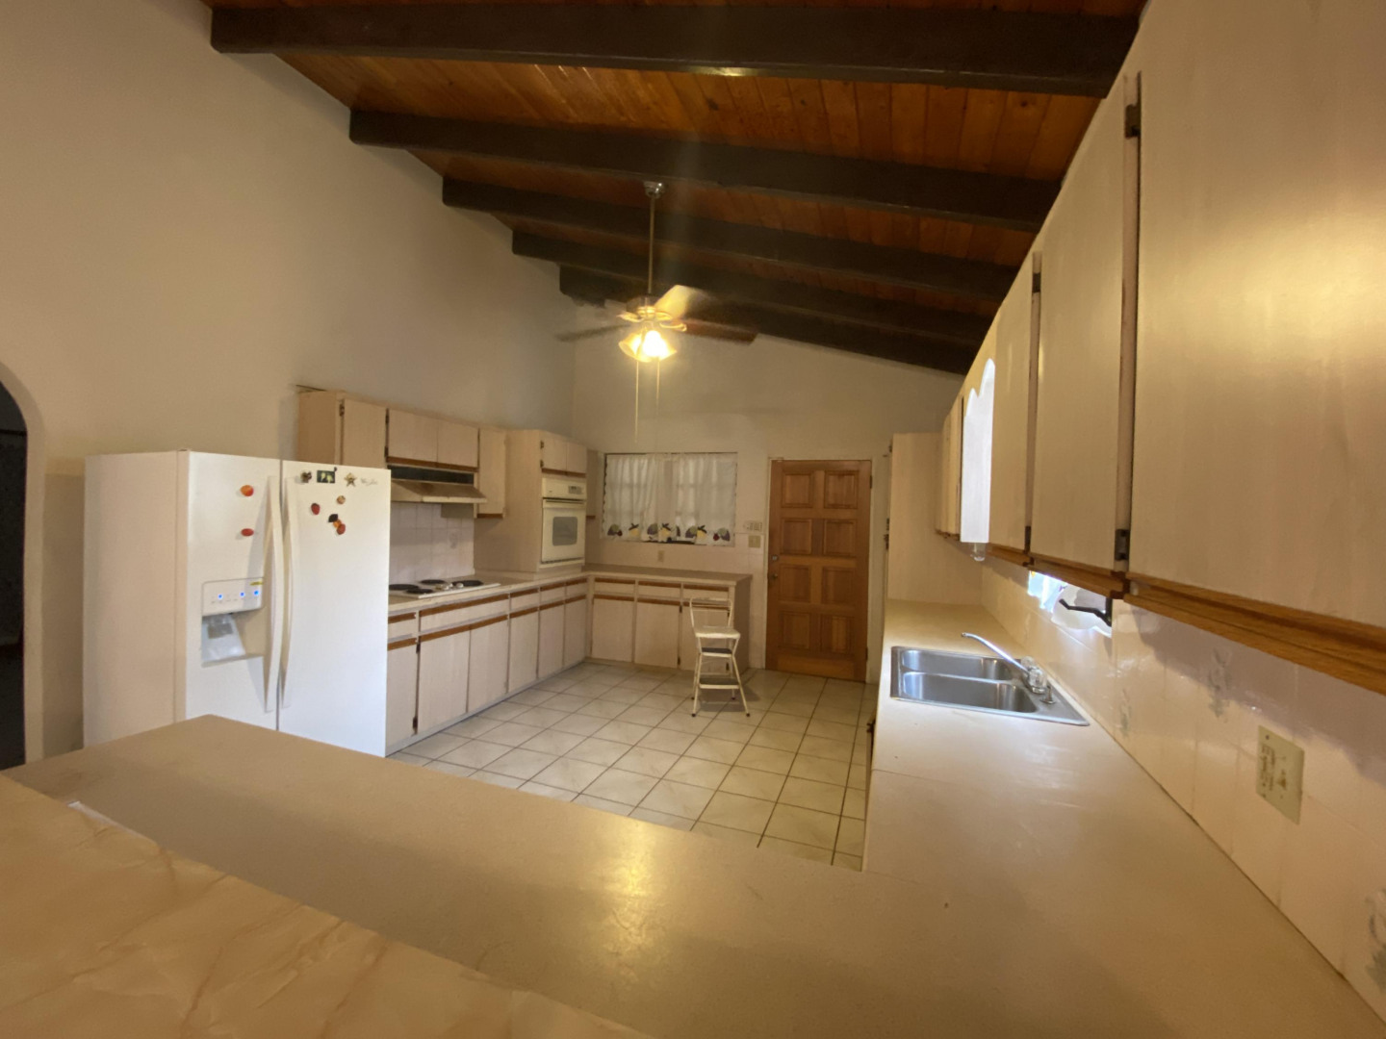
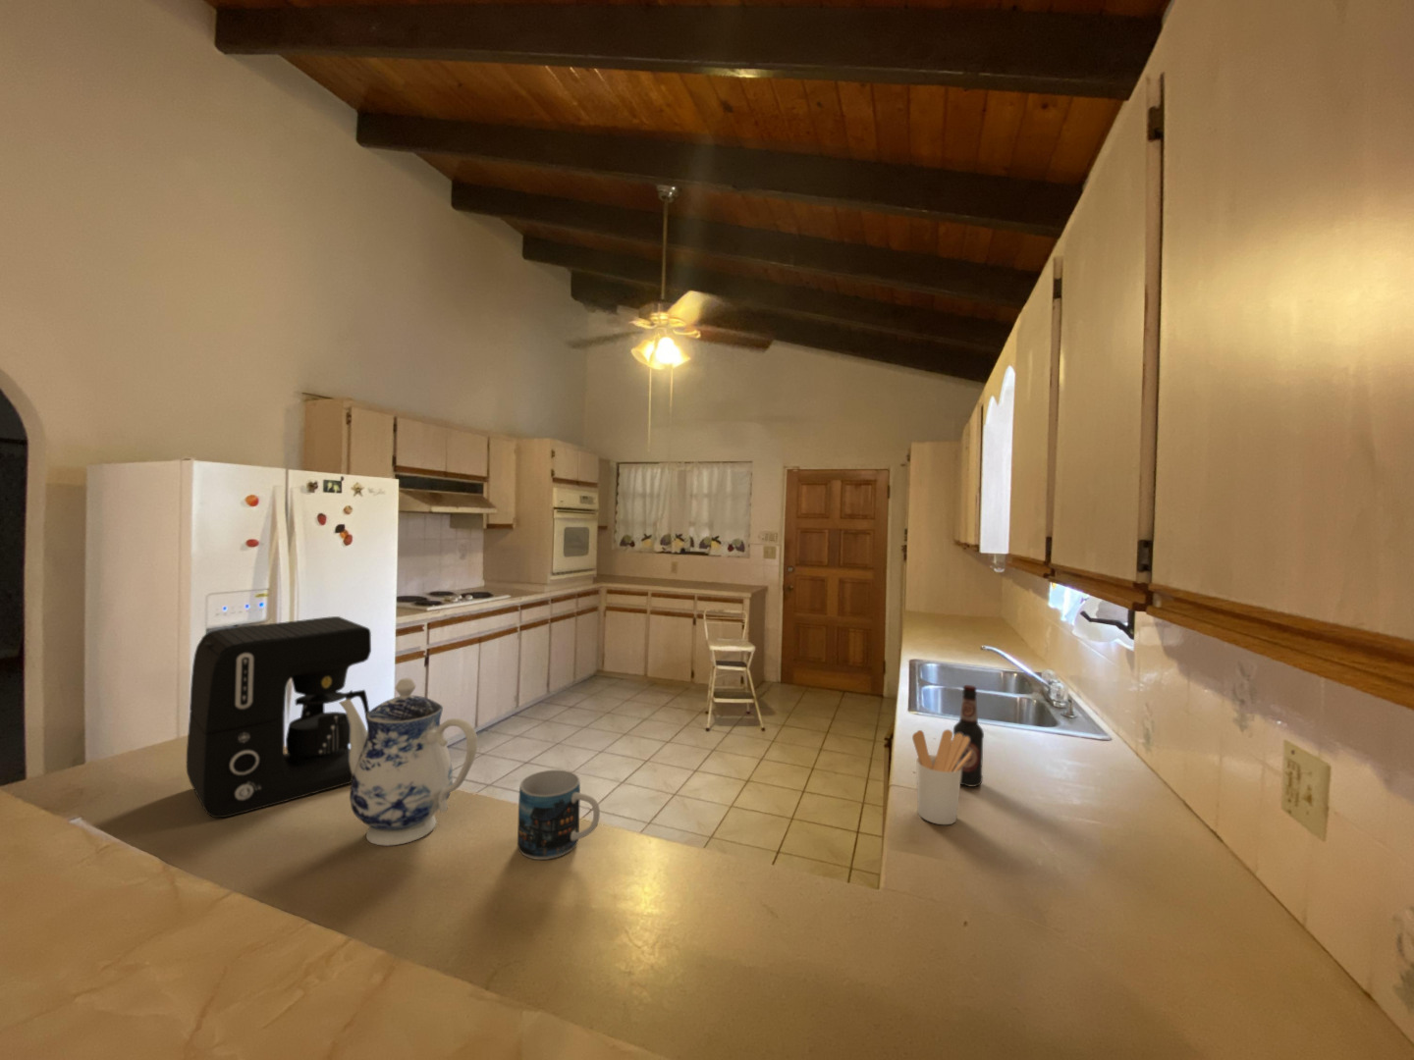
+ mug (561, 816)
+ bottle (969, 734)
+ coffee maker (295, 704)
+ teapot (403, 754)
+ utensil holder (943, 774)
